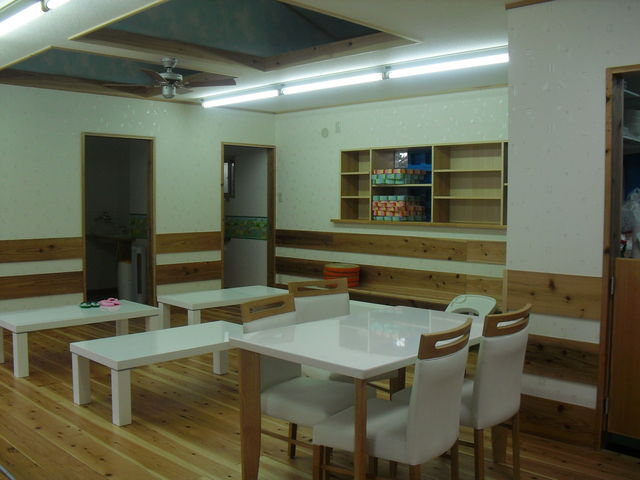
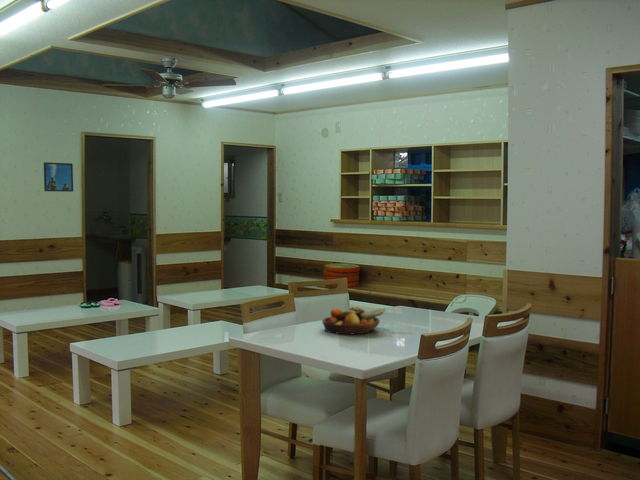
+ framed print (58, 177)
+ fruit bowl (351, 317)
